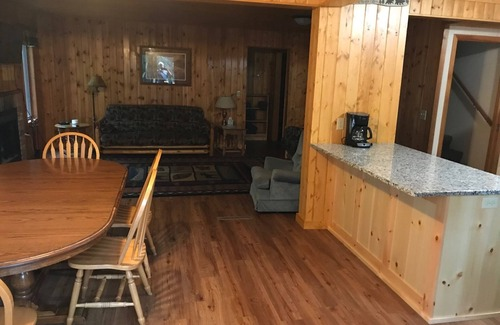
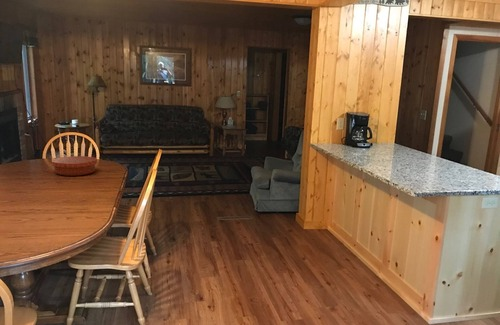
+ bowl (75, 166)
